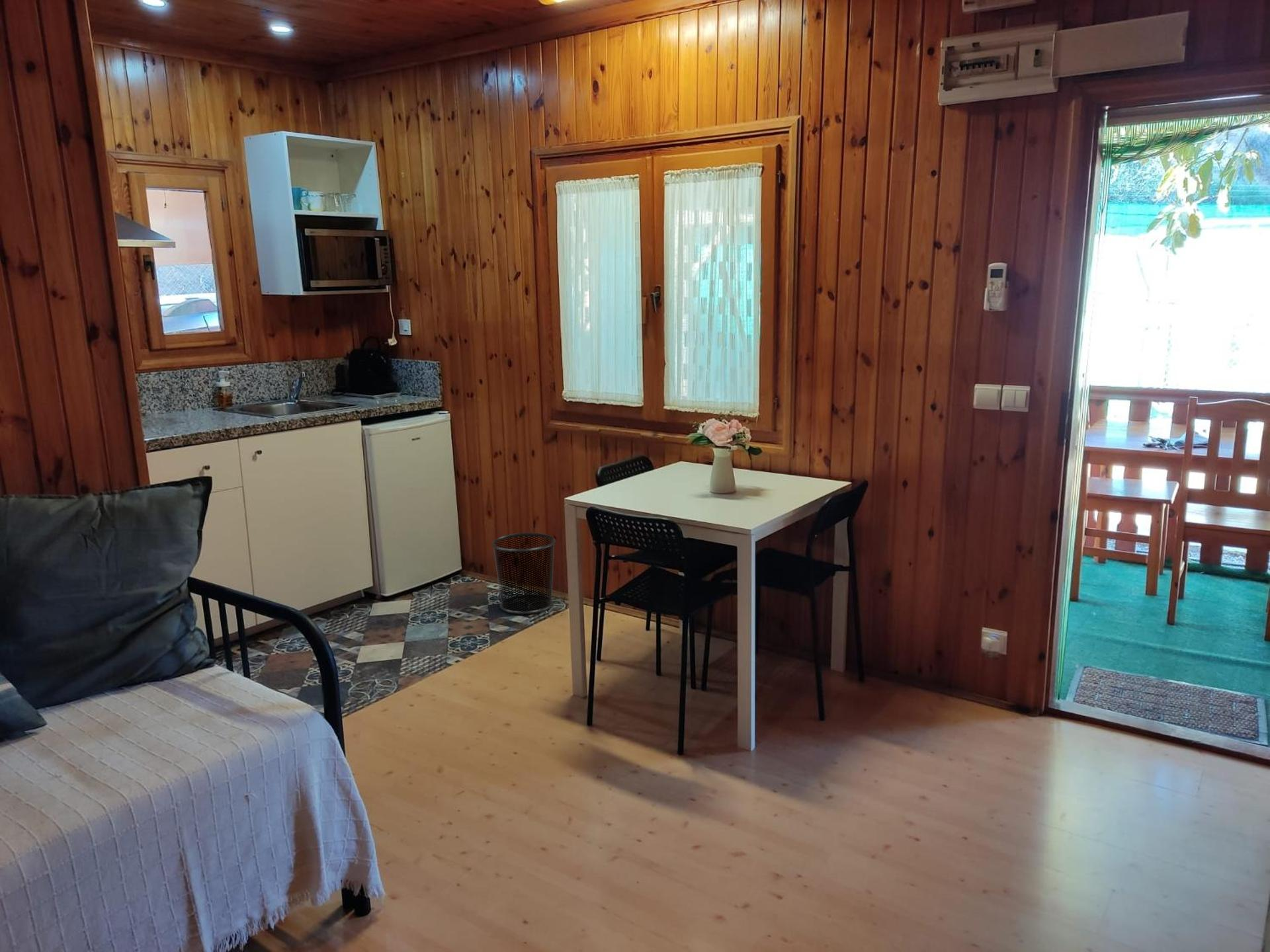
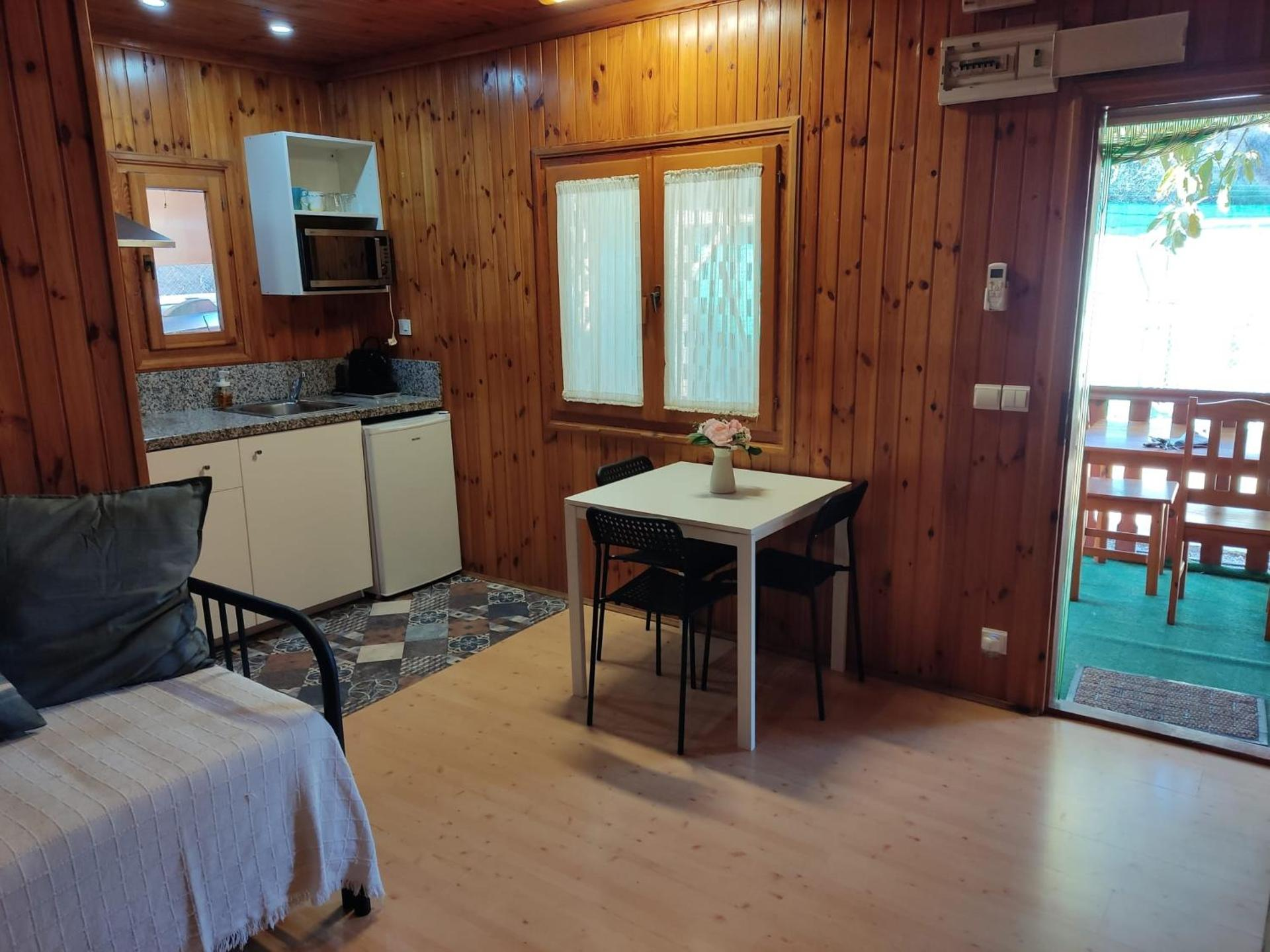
- waste bin (525, 573)
